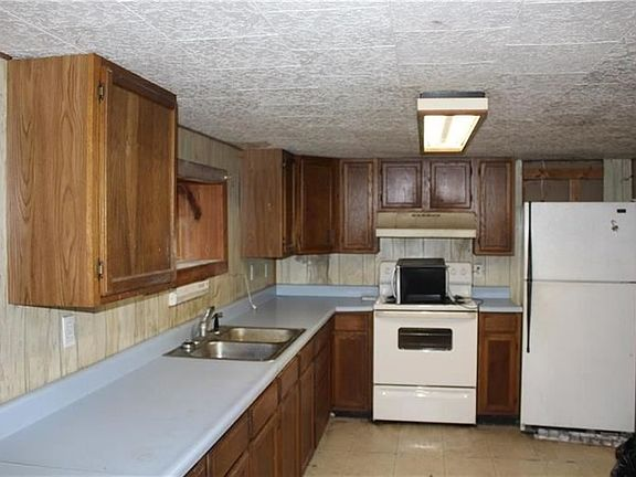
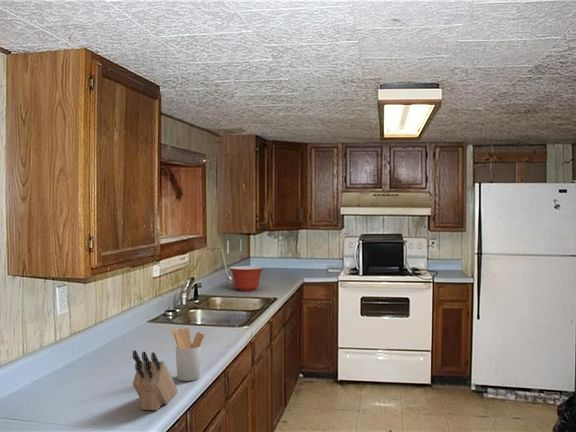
+ knife block (154, 373)
+ mixing bowl (246, 278)
+ utensil holder (185, 352)
